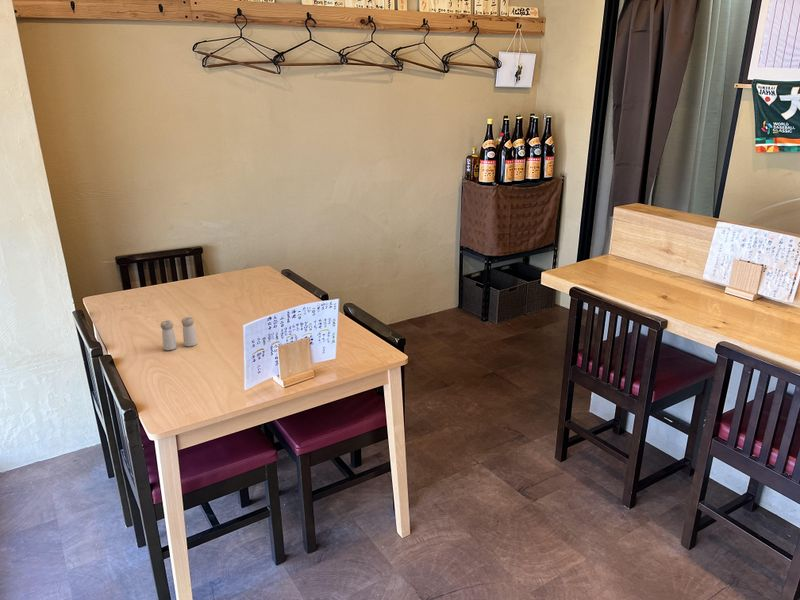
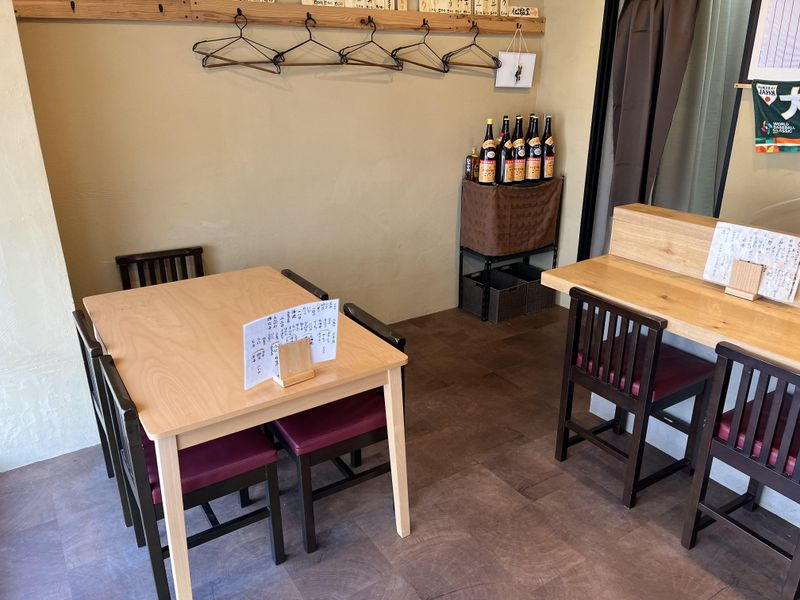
- salt and pepper shaker (174, 335)
